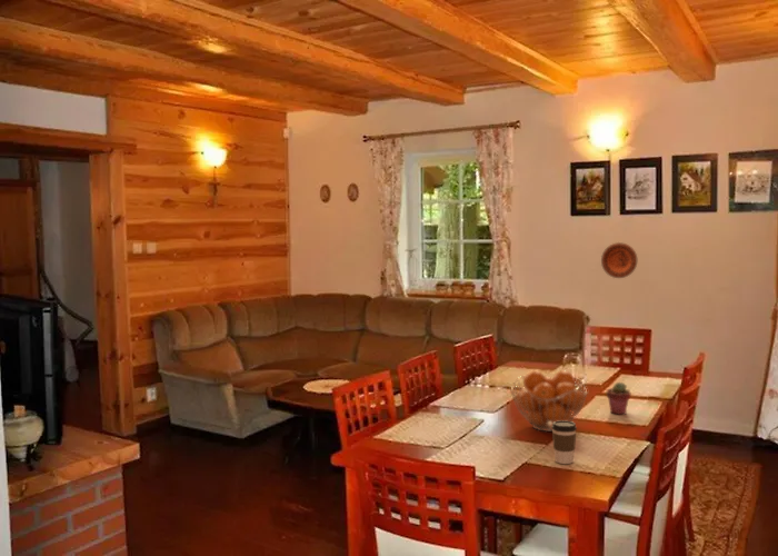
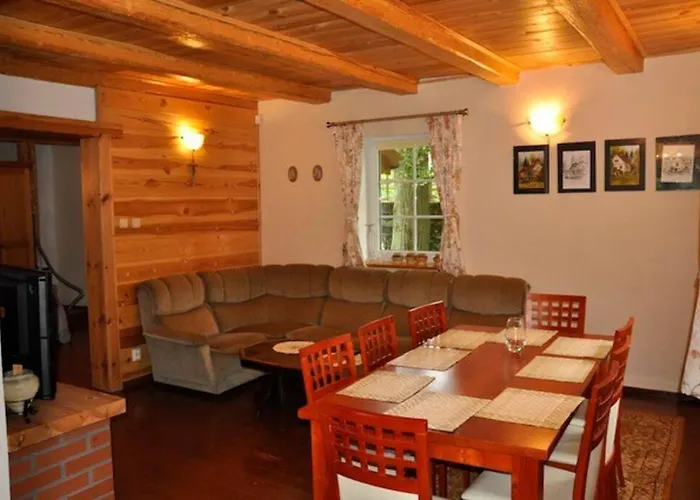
- potted succulent (618, 397)
- decorative plate (619, 260)
- fruit basket (548, 398)
- coffee cup (563, 441)
